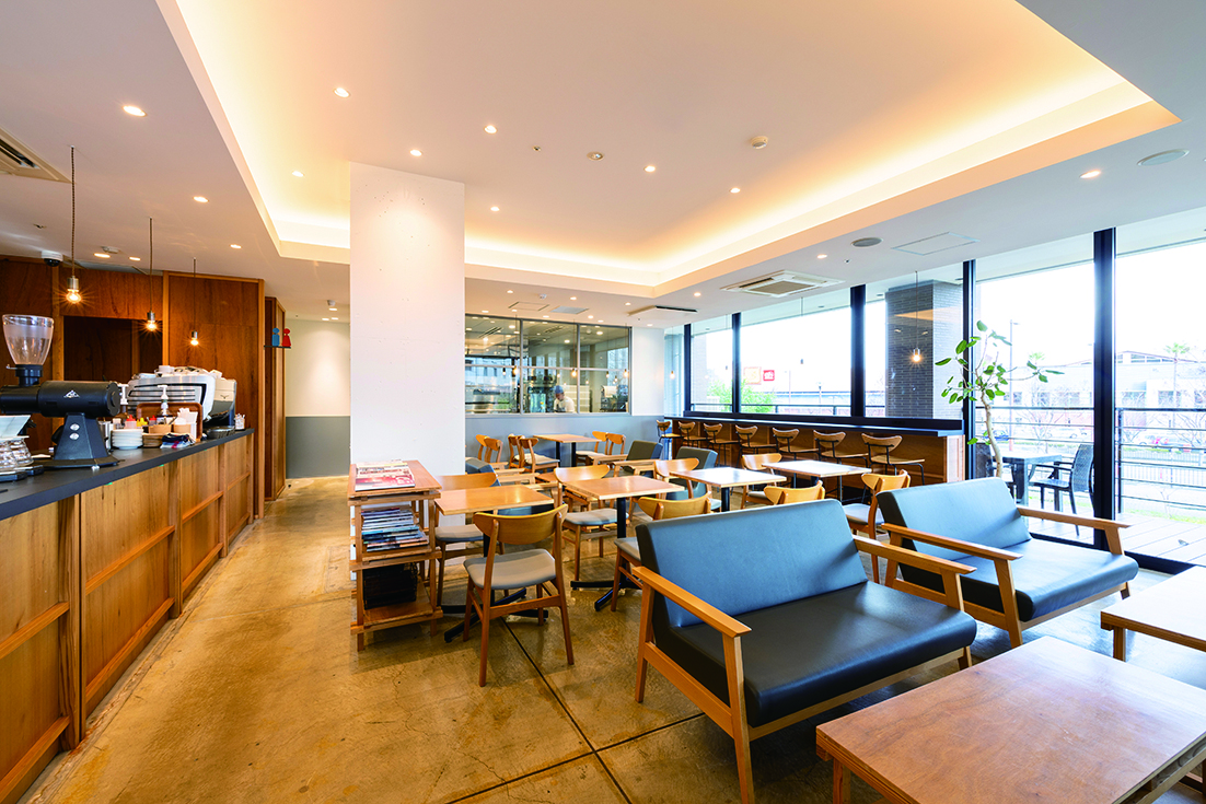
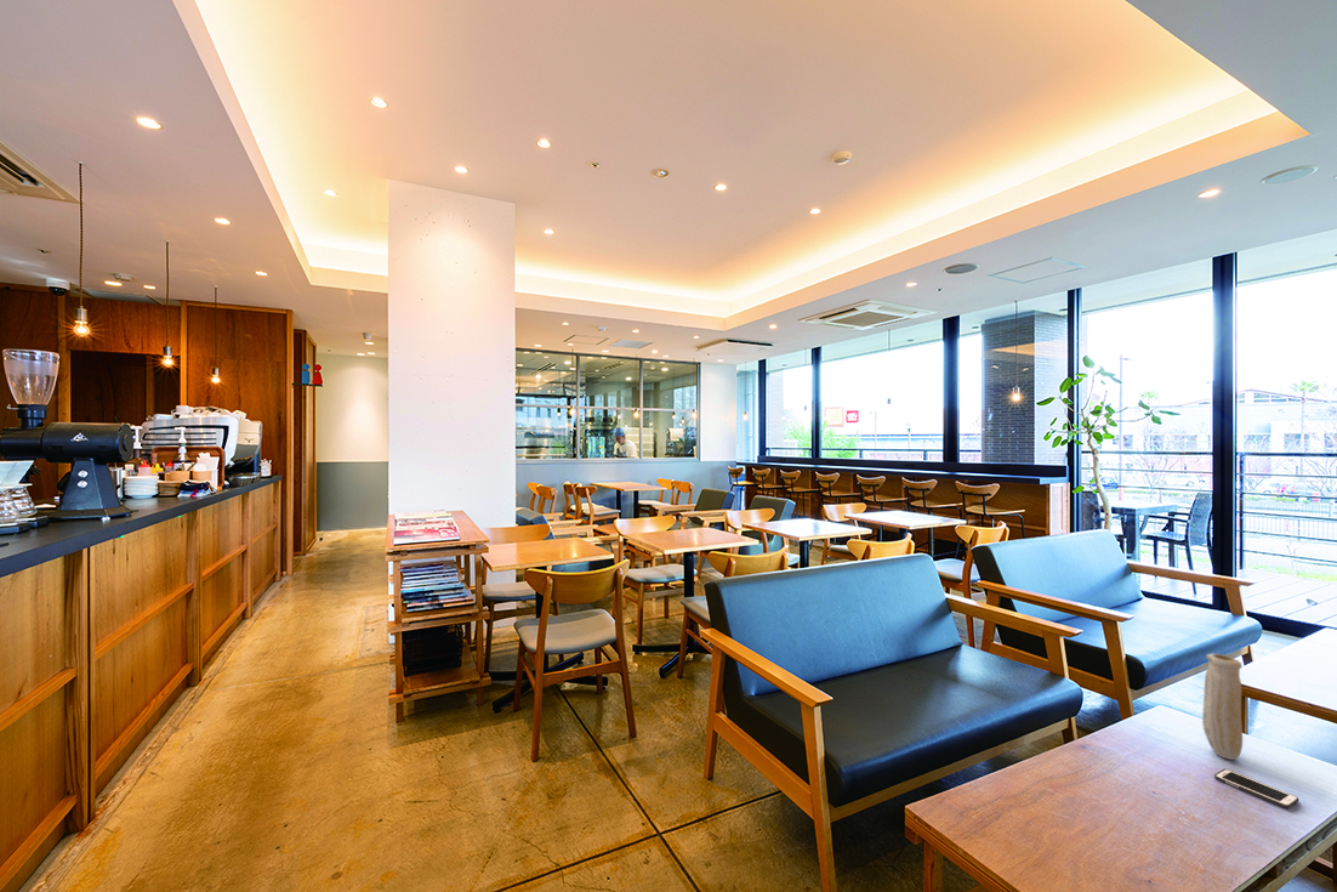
+ vase (1222, 705)
+ cell phone (1254, 788)
